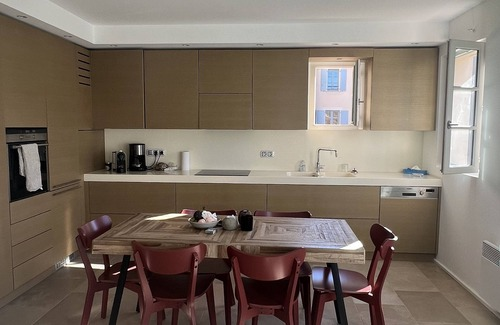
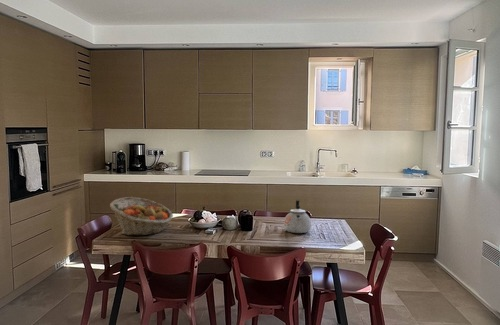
+ fruit basket (142, 214)
+ kettle (297, 215)
